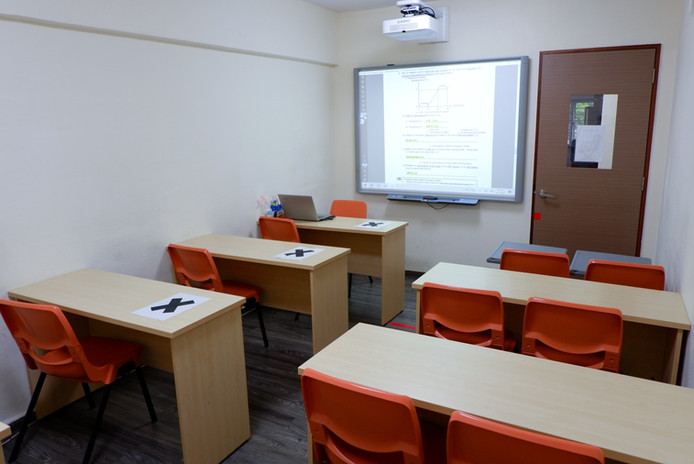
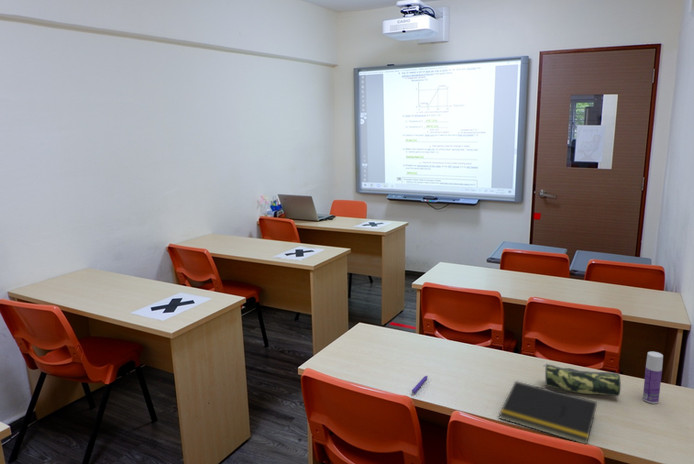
+ bottle (652, 377)
+ notepad (547, 410)
+ pencil case (579, 380)
+ pen (420, 383)
